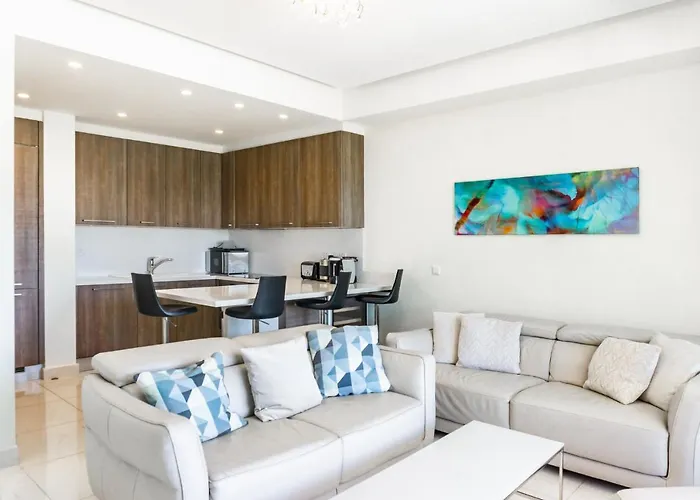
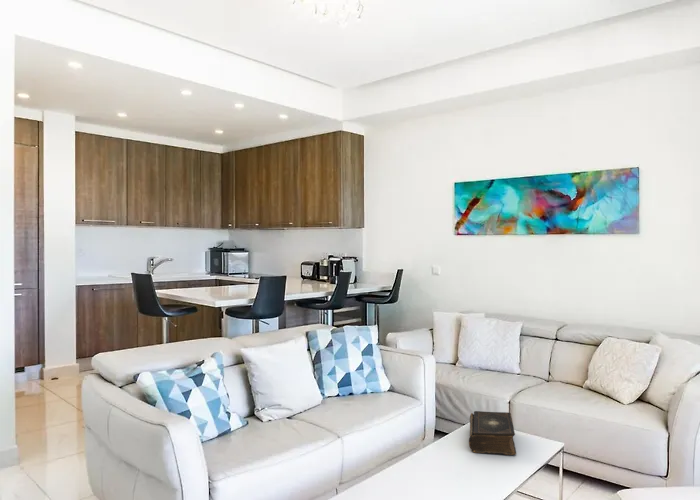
+ book (491, 431)
